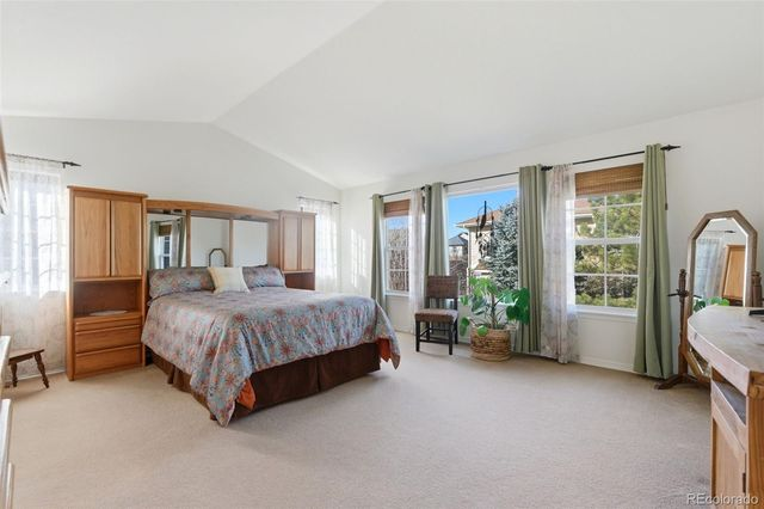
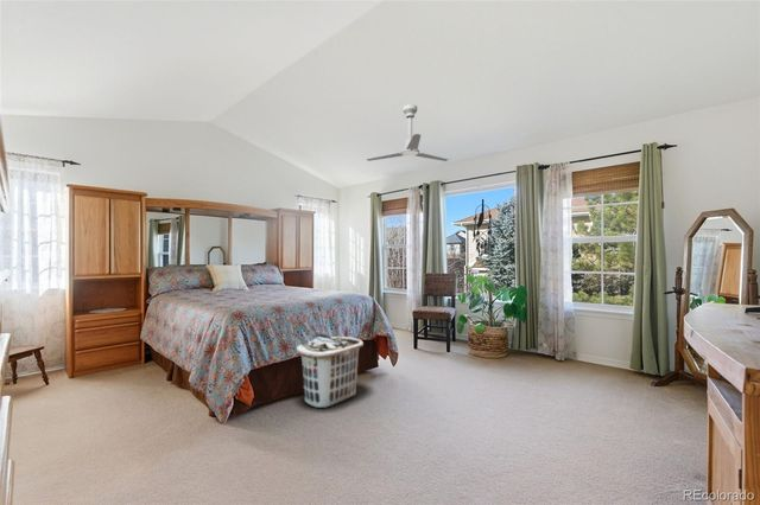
+ ceiling fan (408, 128)
+ clothes hamper (330, 365)
